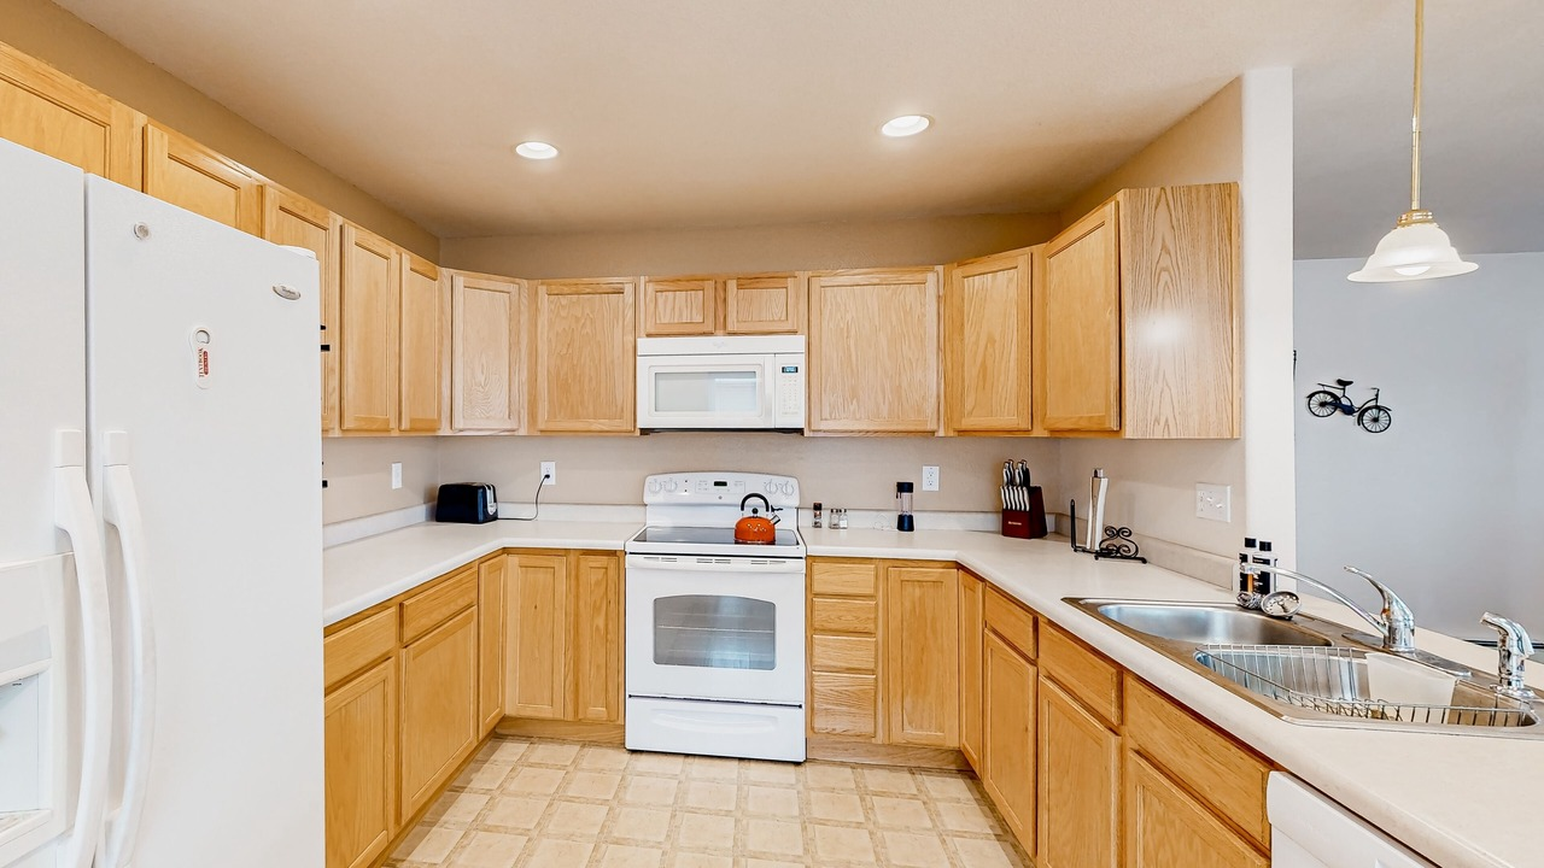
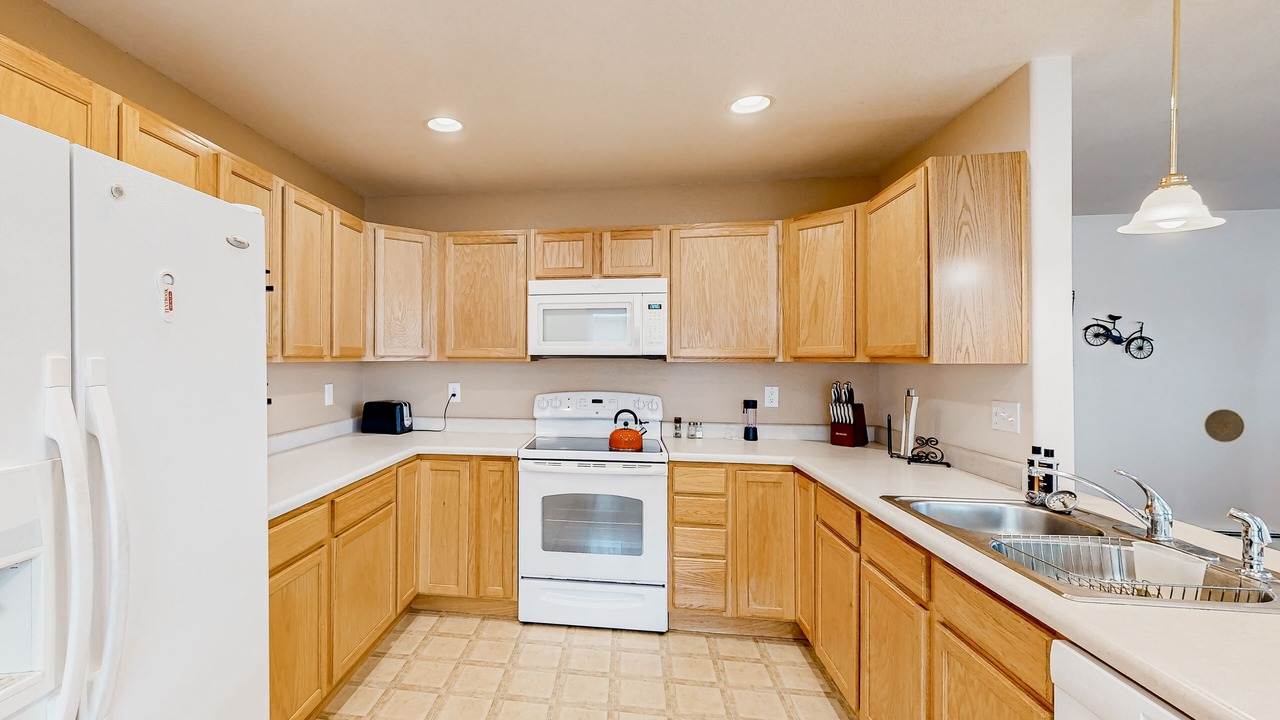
+ decorative plate (1223, 425)
